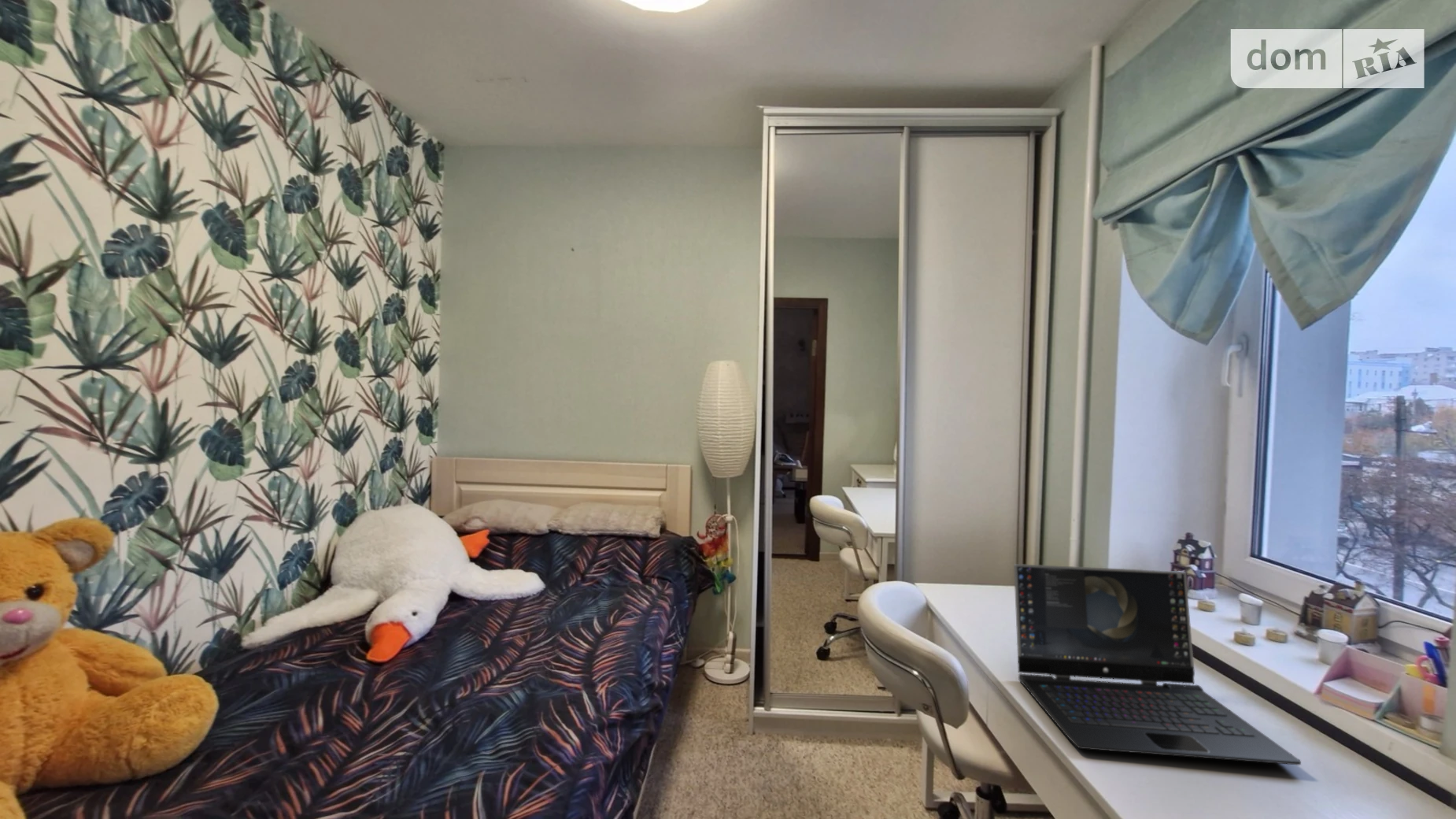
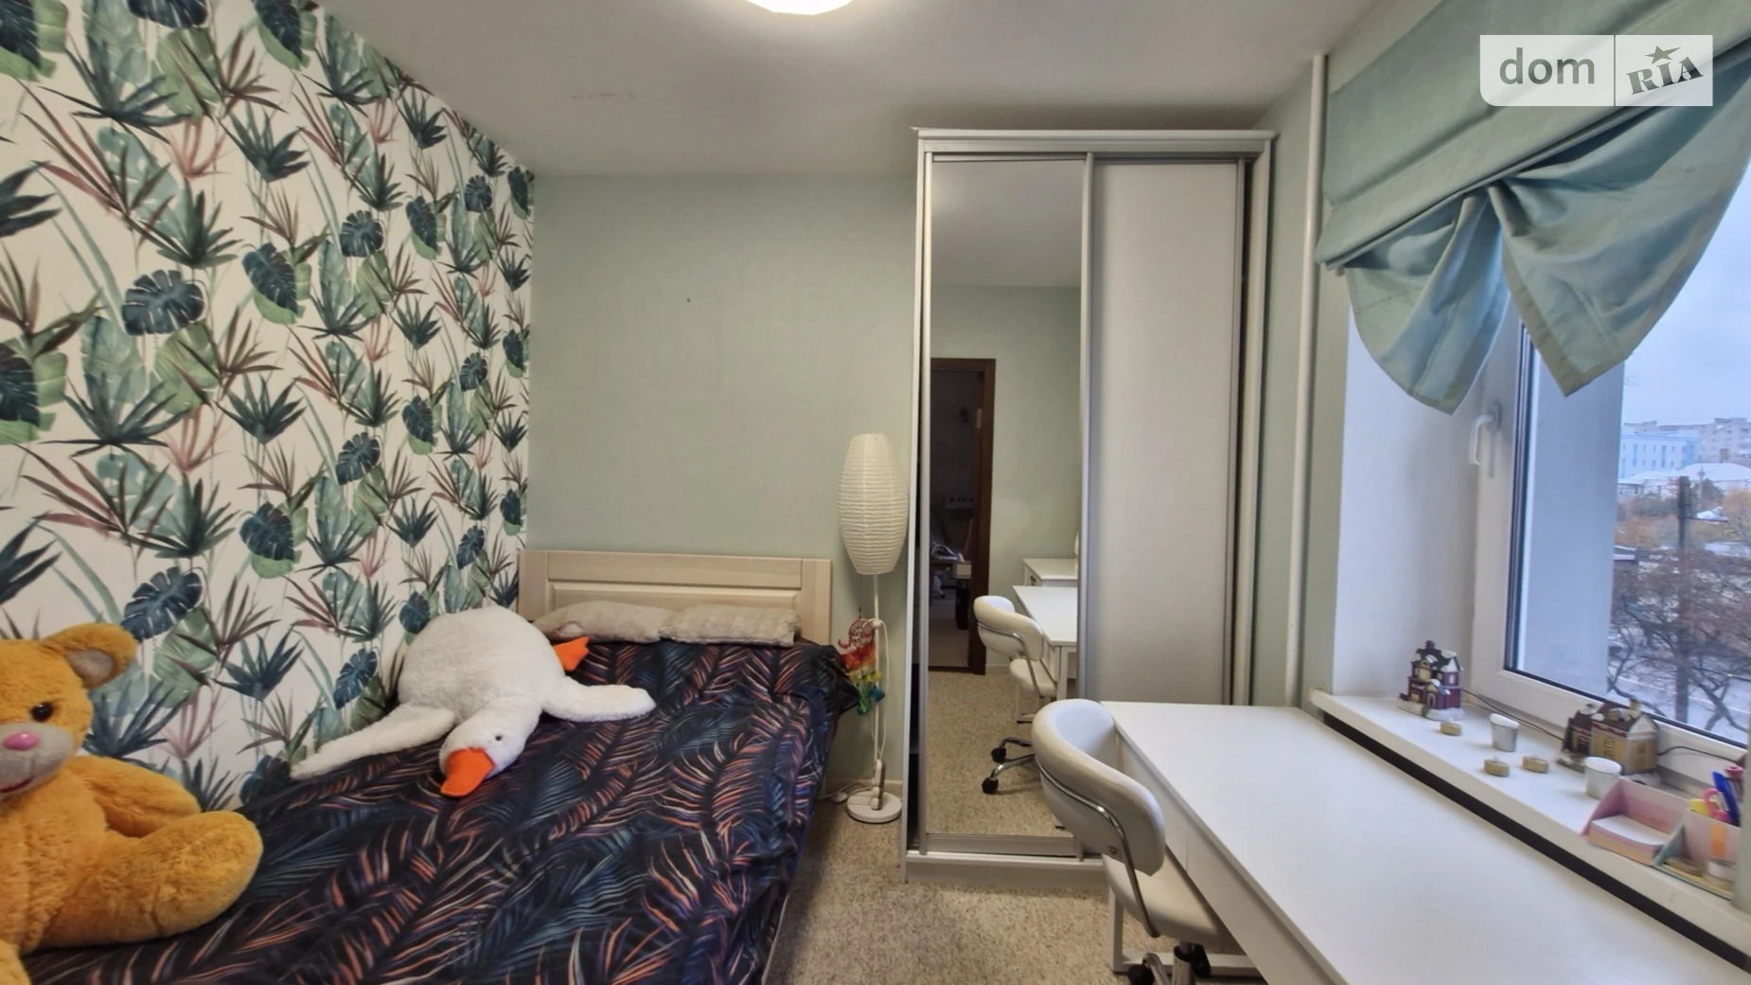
- laptop (1136, 653)
